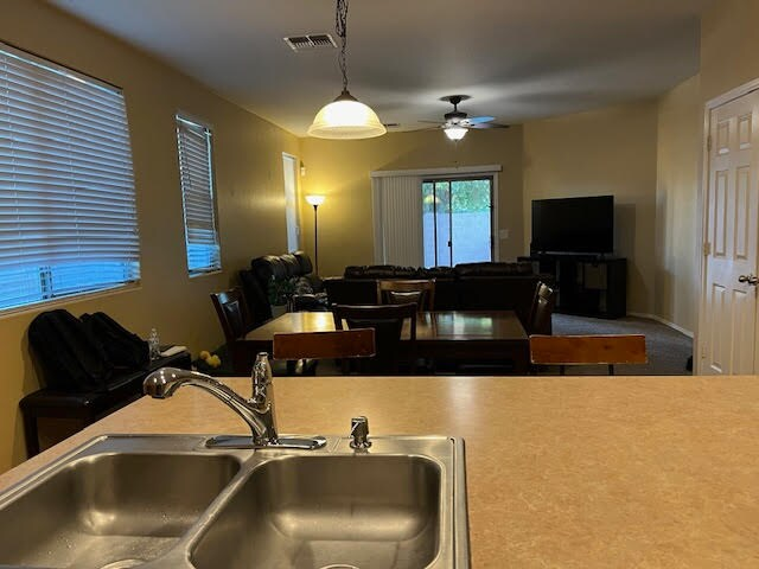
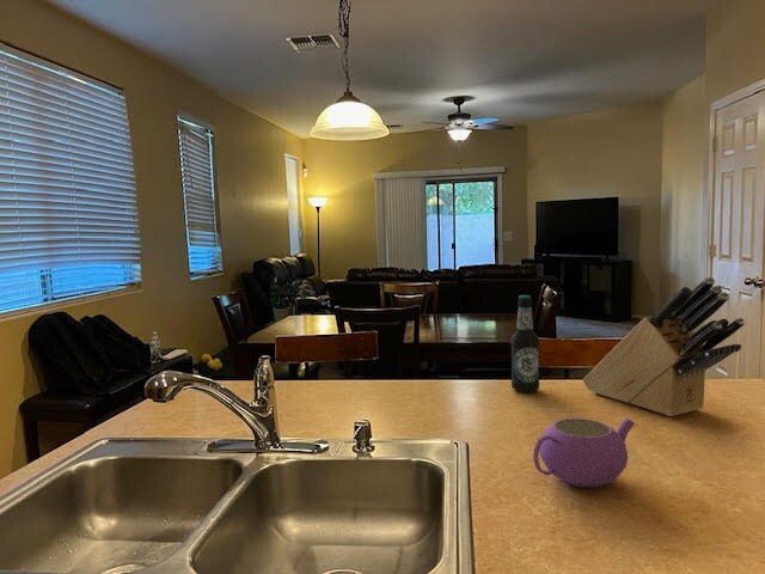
+ bottle (525, 342)
+ knife block (656, 340)
+ teapot (585, 451)
